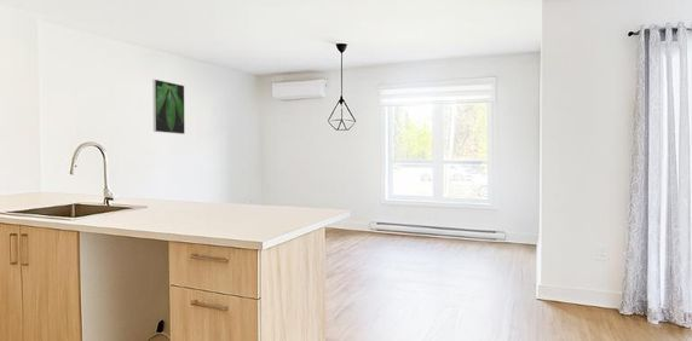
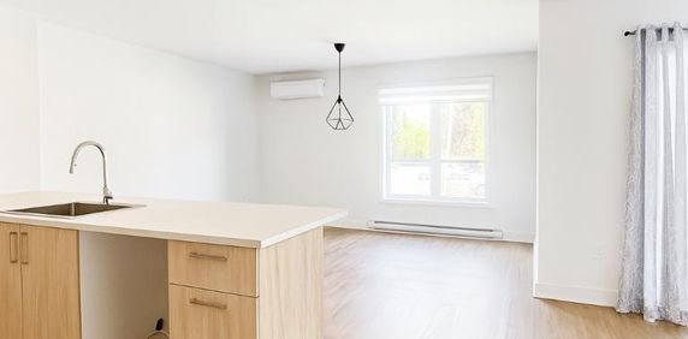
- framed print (169, 108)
